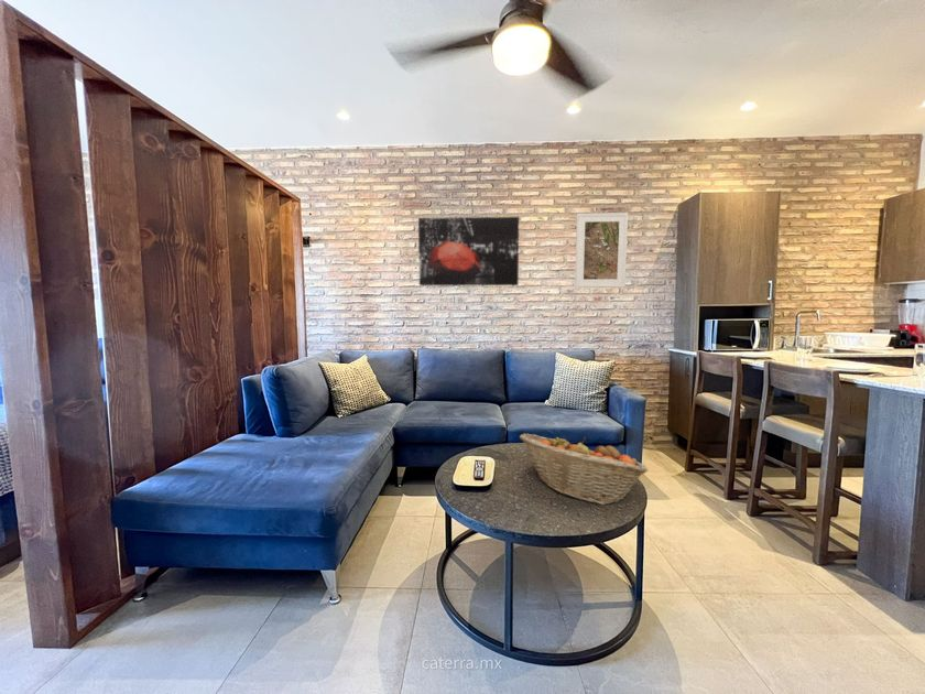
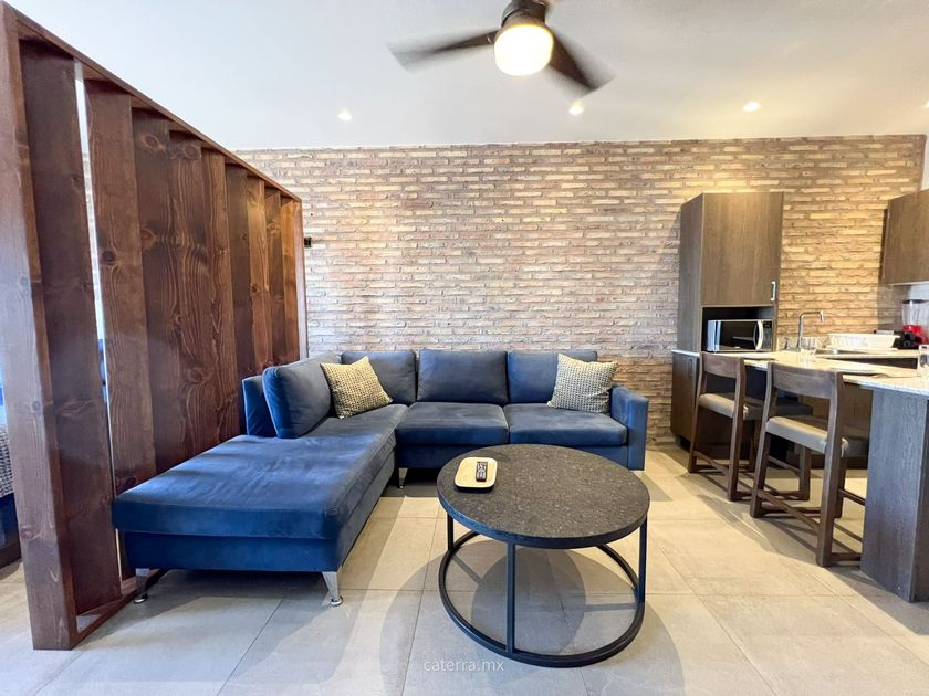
- wall art (468, 251)
- fruit basket (578, 459)
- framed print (600, 250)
